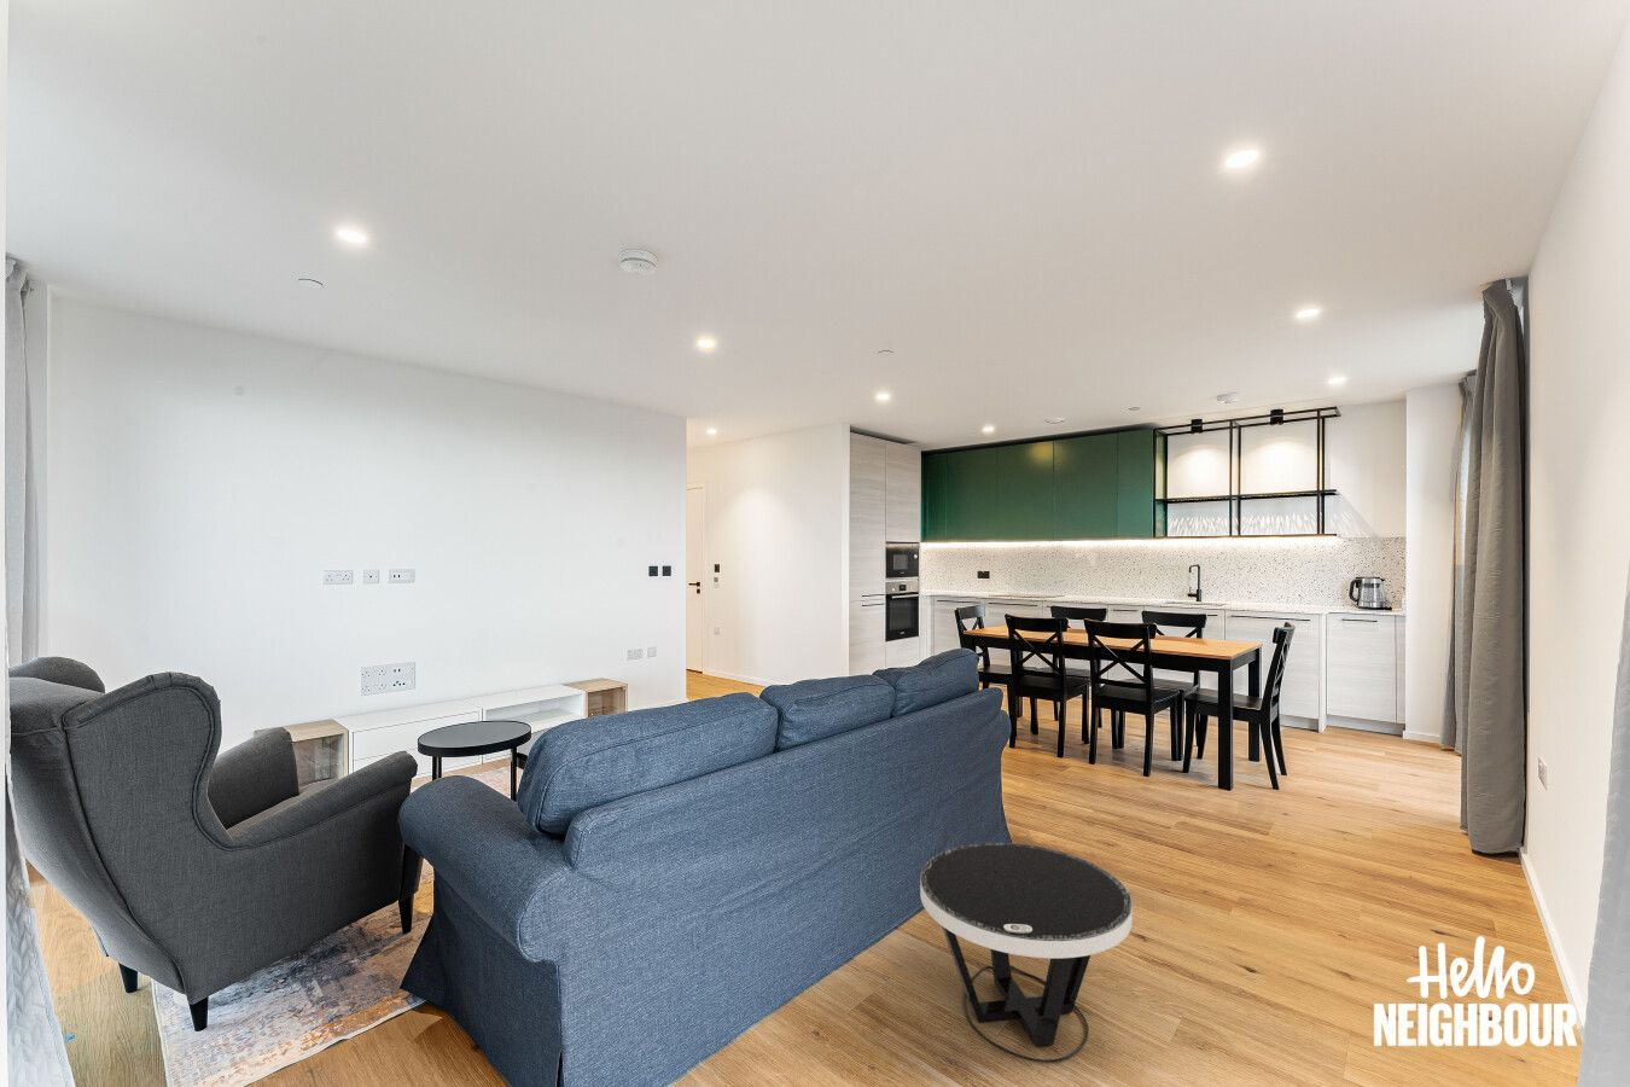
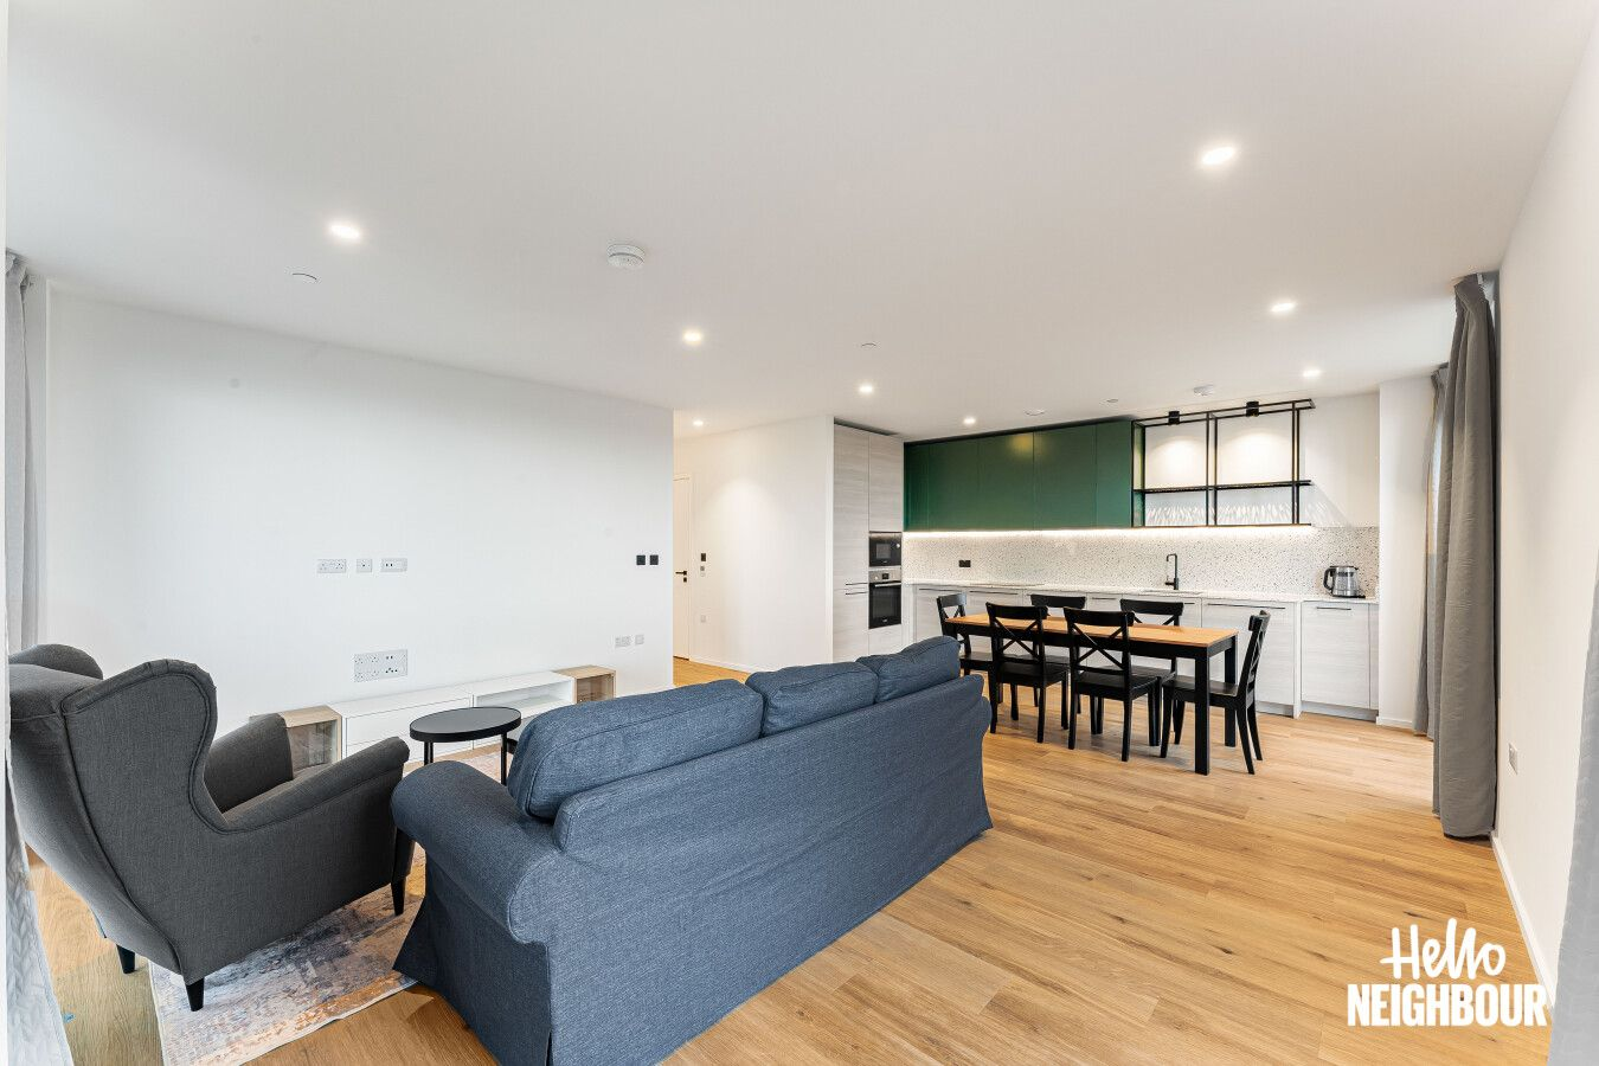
- side table (1021, 946)
